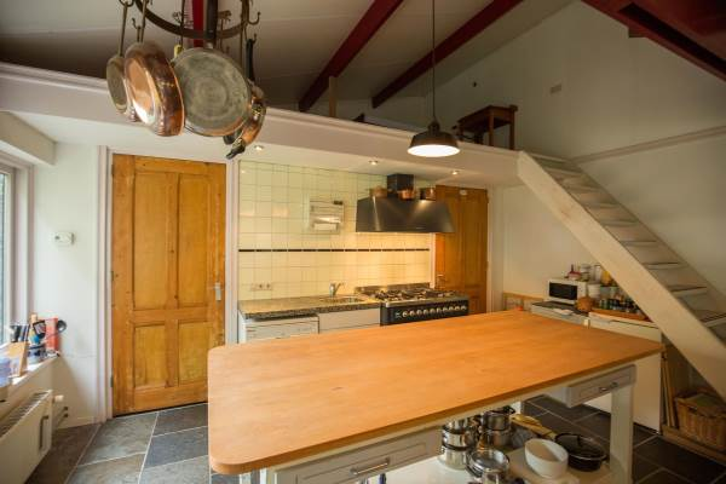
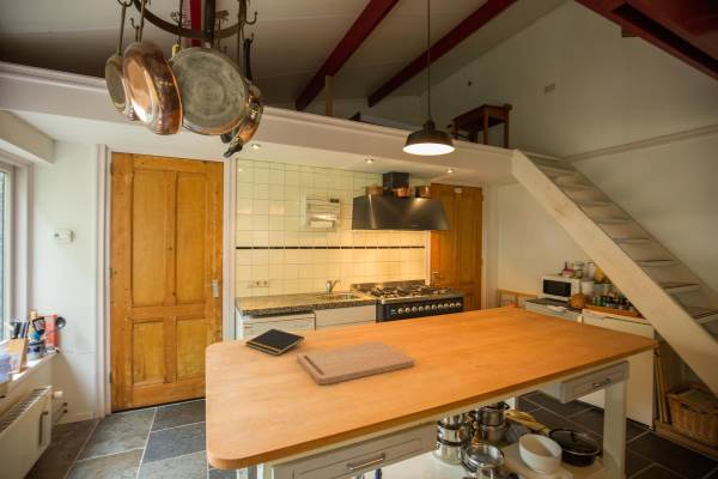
+ cutting board (354, 359)
+ notepad (274, 340)
